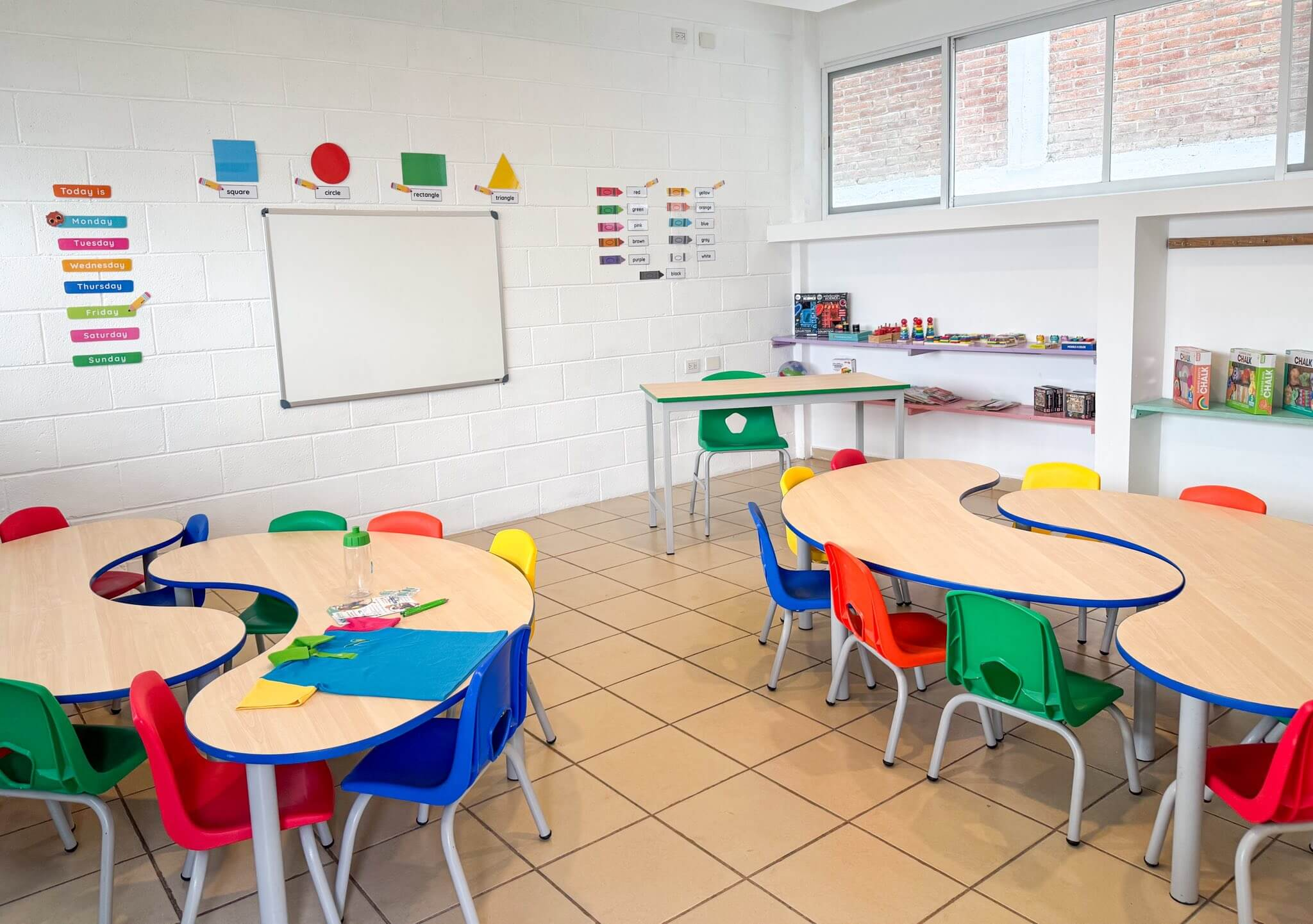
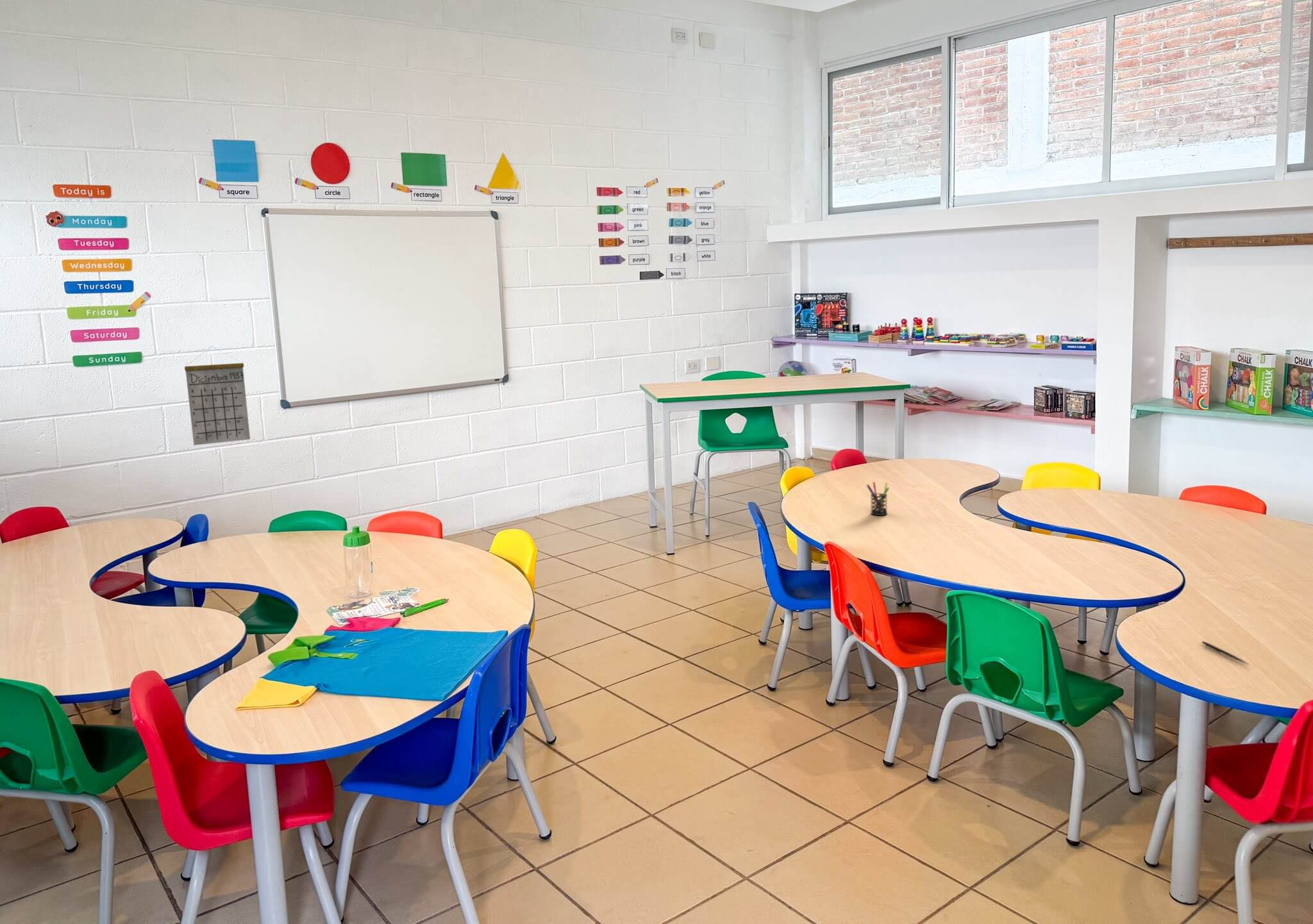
+ pen holder (880, 498)
+ pen (1225, 652)
+ calendar (217, 394)
